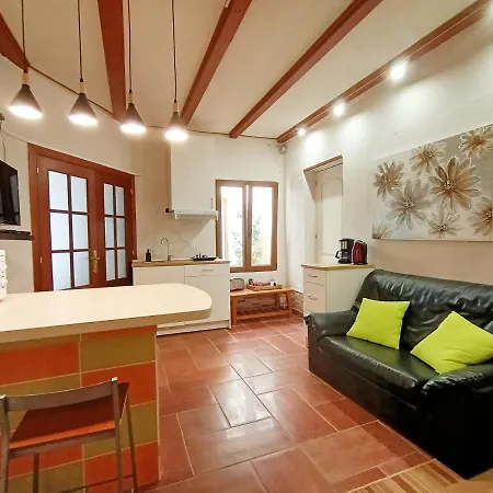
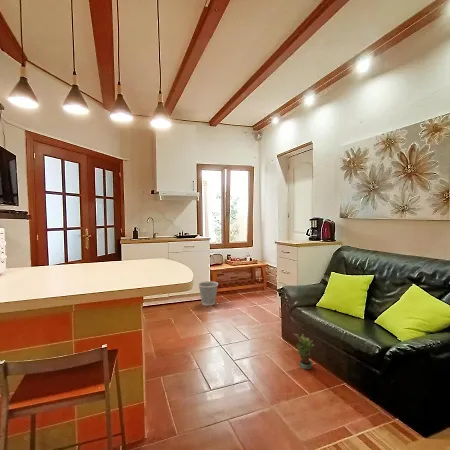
+ wastebasket (208, 293)
+ potted plant (302, 349)
